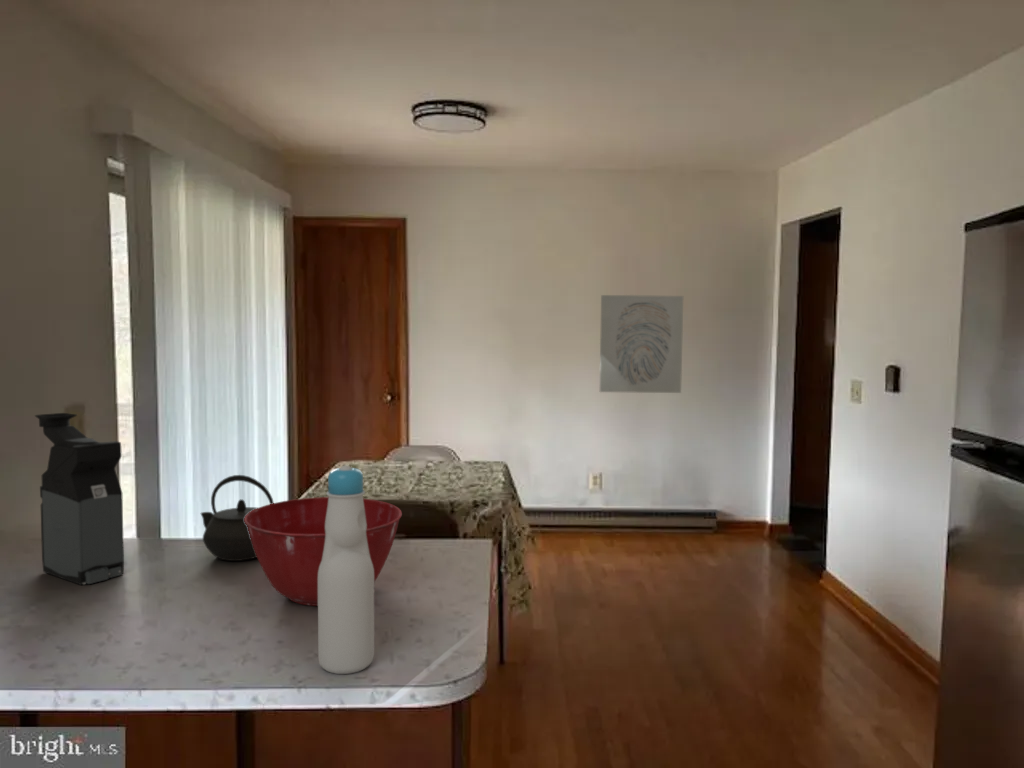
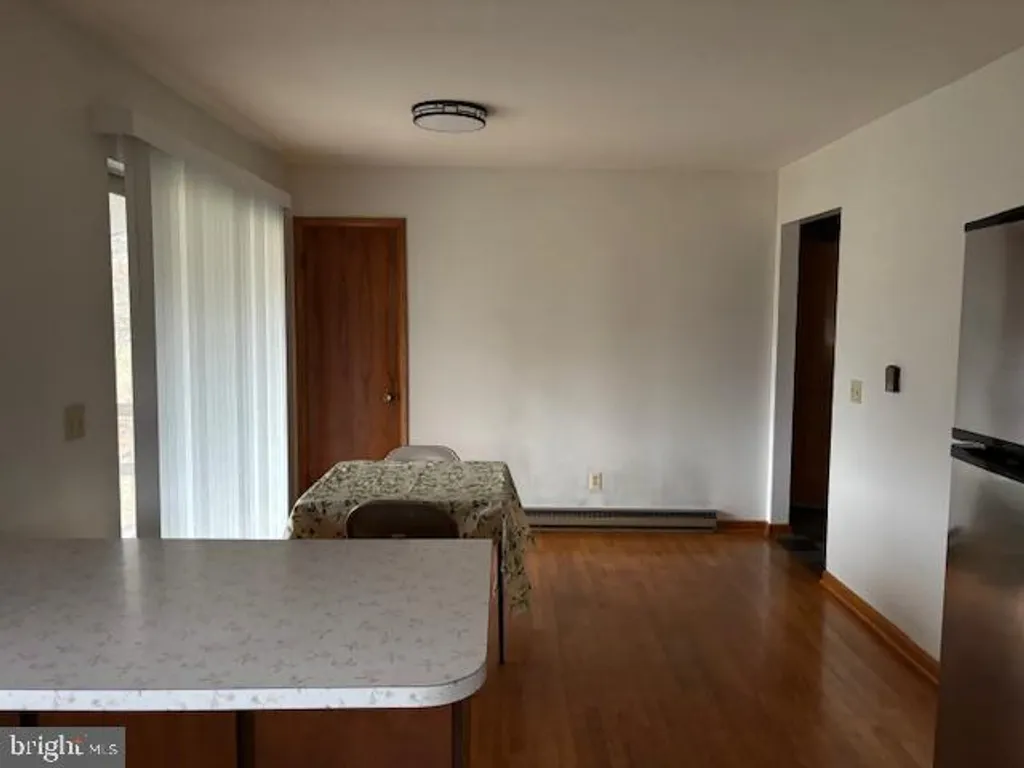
- kettle (236, 514)
- mixing bowl (323, 551)
- coffee maker (78, 495)
- bottle (346, 566)
- wall art (641, 344)
